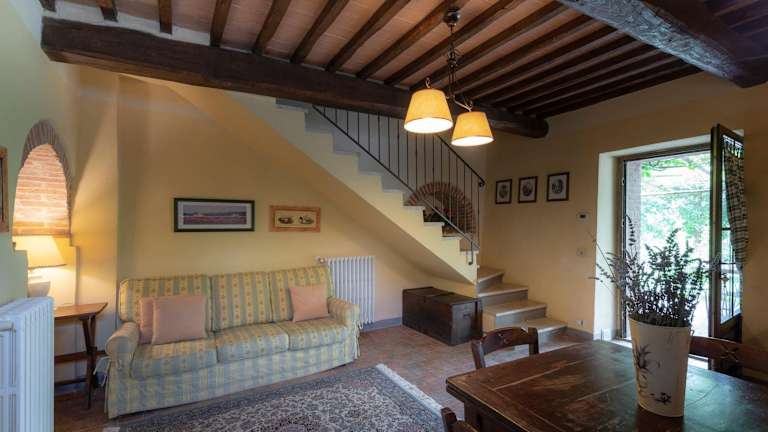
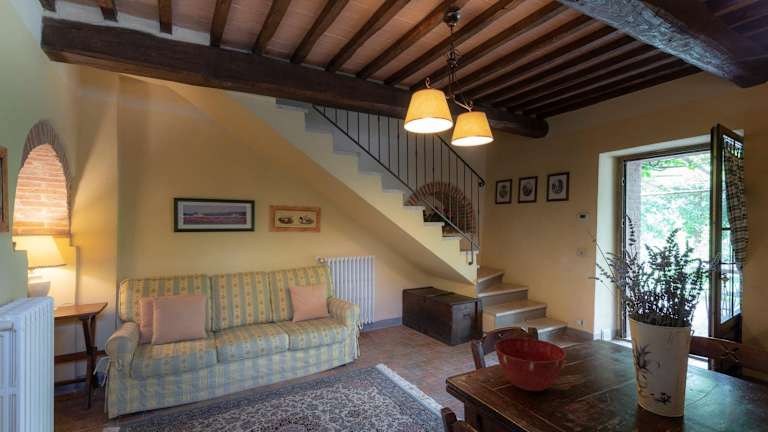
+ mixing bowl (528, 365)
